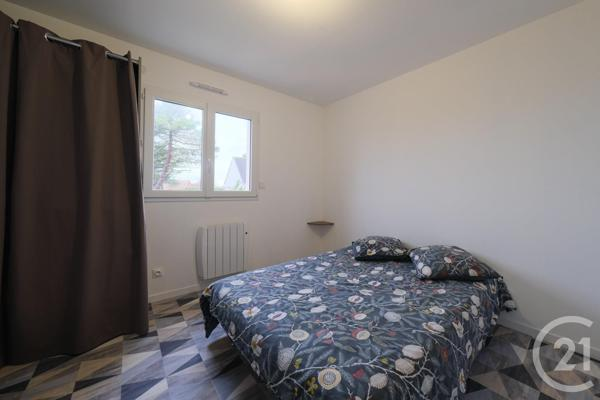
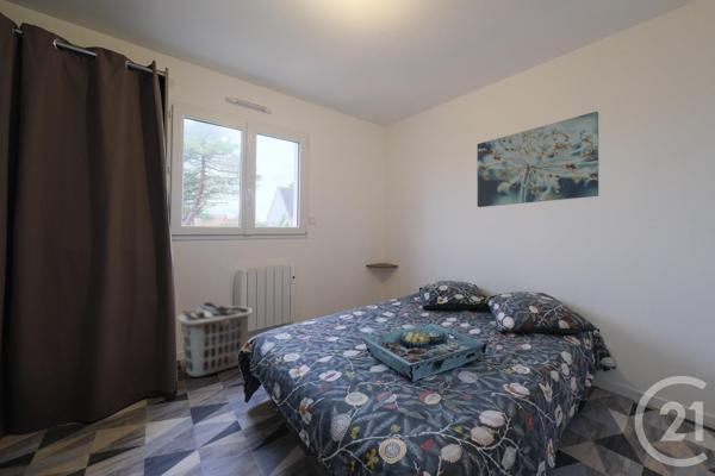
+ wall art (529, 165)
+ clothes hamper (216, 333)
+ serving tray (422, 346)
